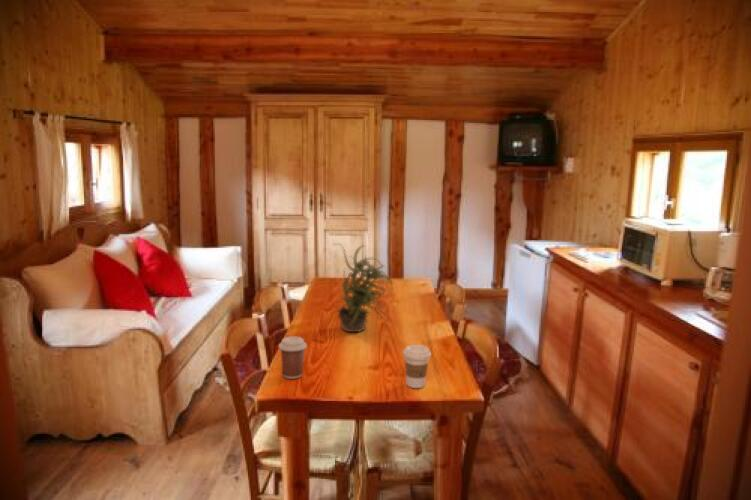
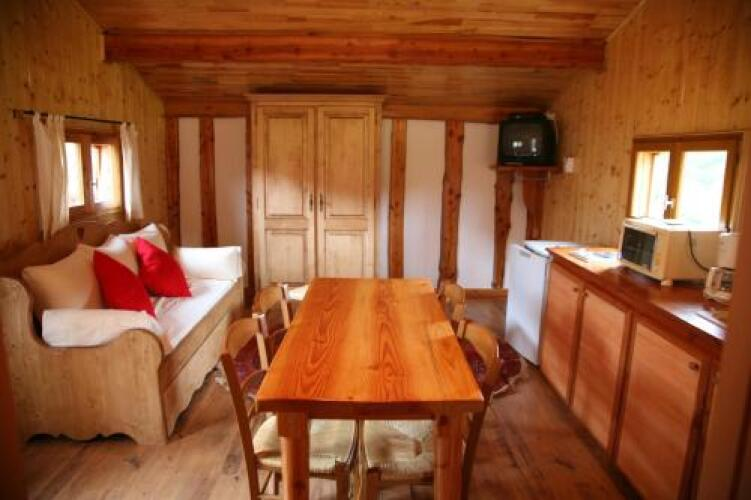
- potted plant (360, 287)
- coffee cup (416, 366)
- coffee cup (292, 357)
